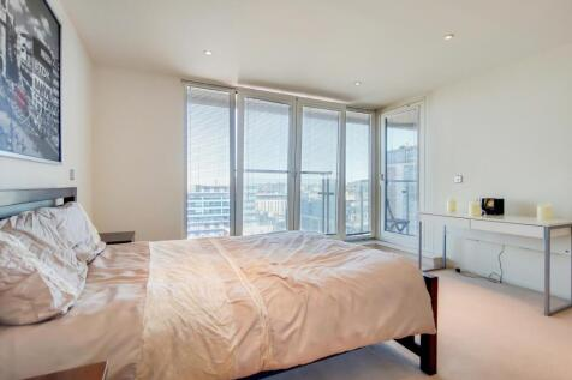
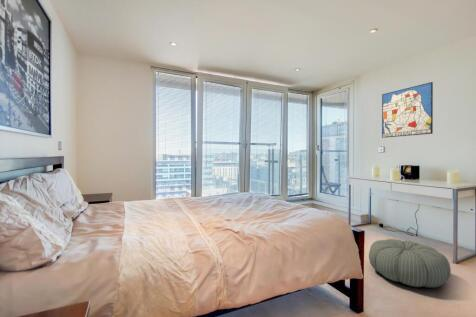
+ wall art (405, 112)
+ pouf (406, 260)
